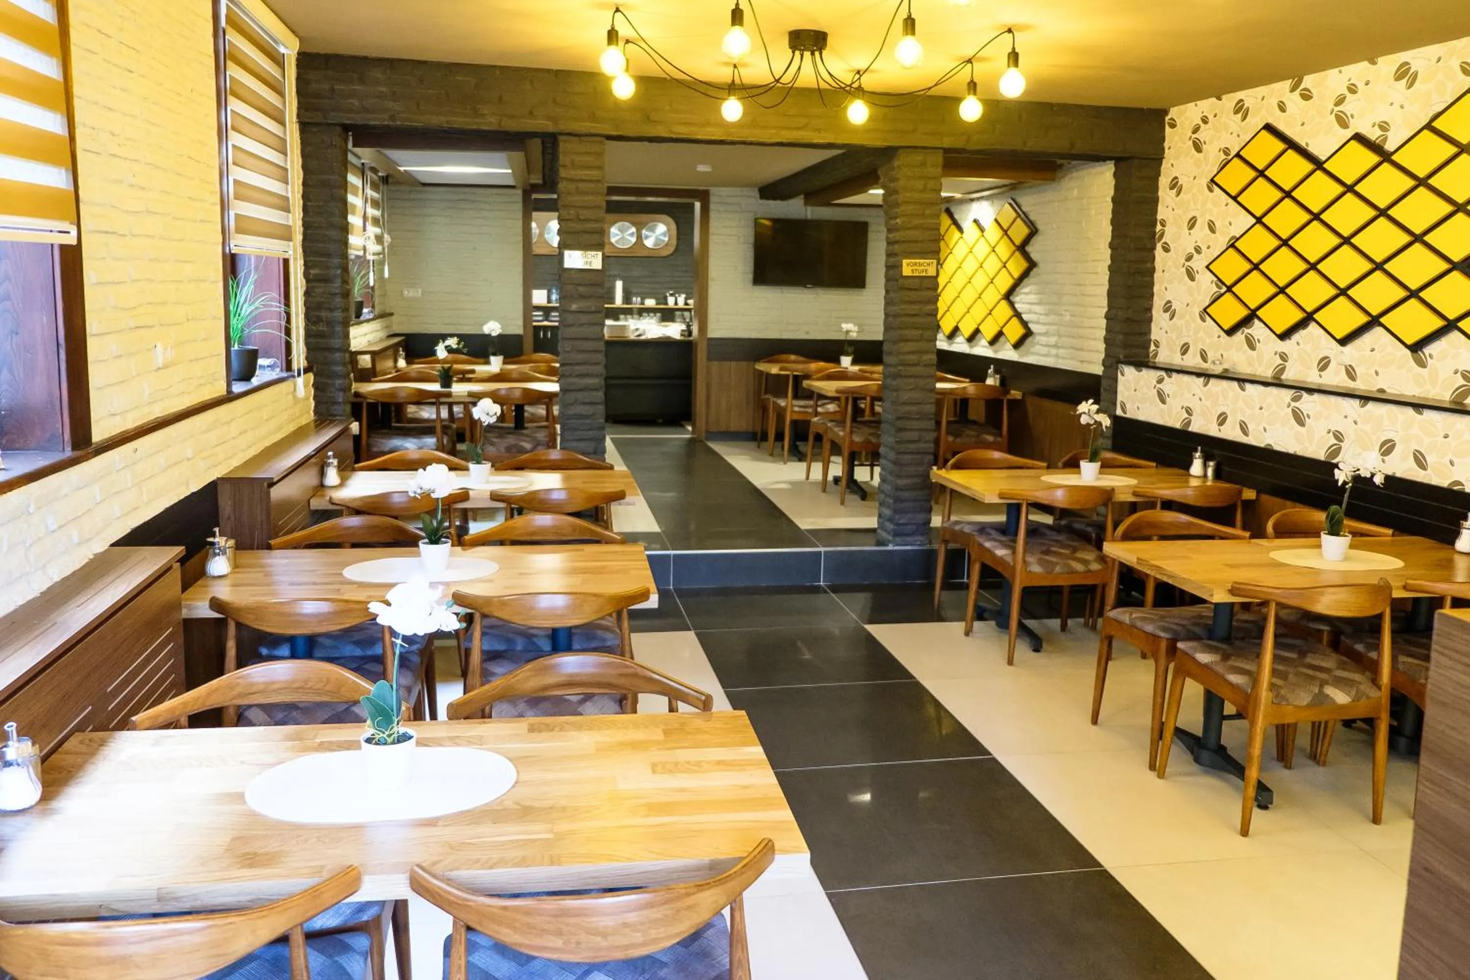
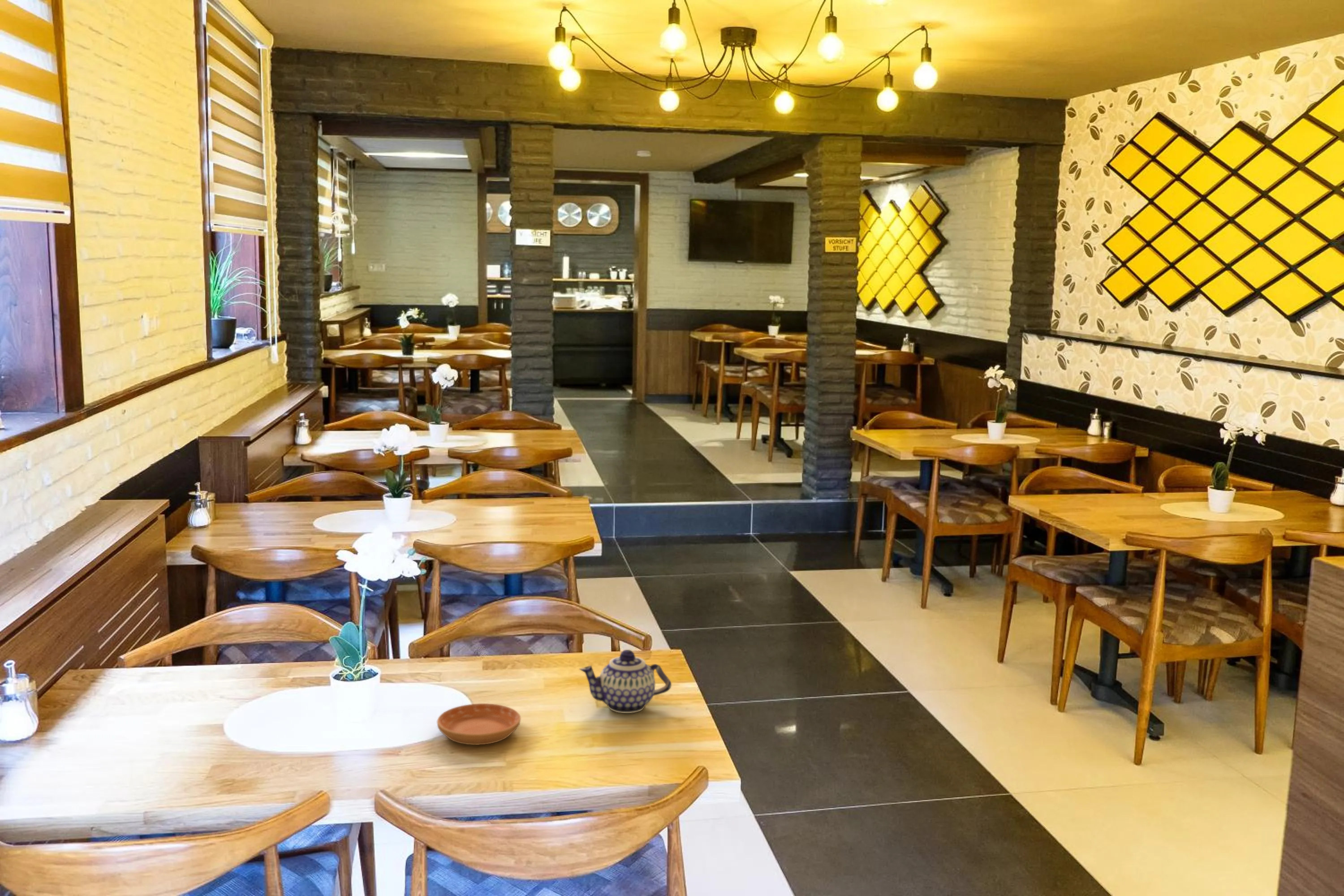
+ teapot (625, 678)
+ saucer (479, 725)
